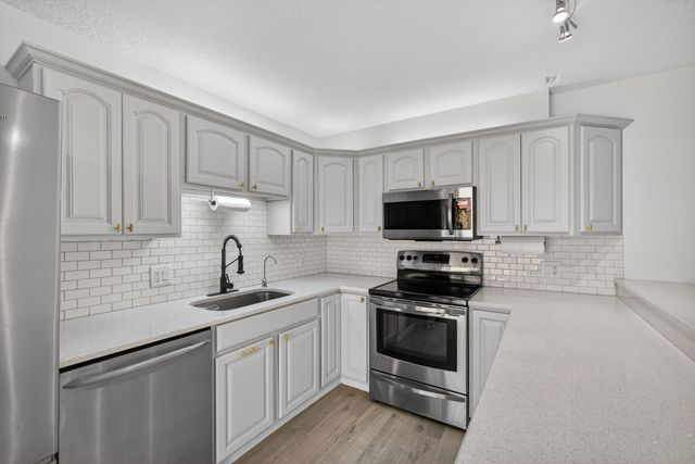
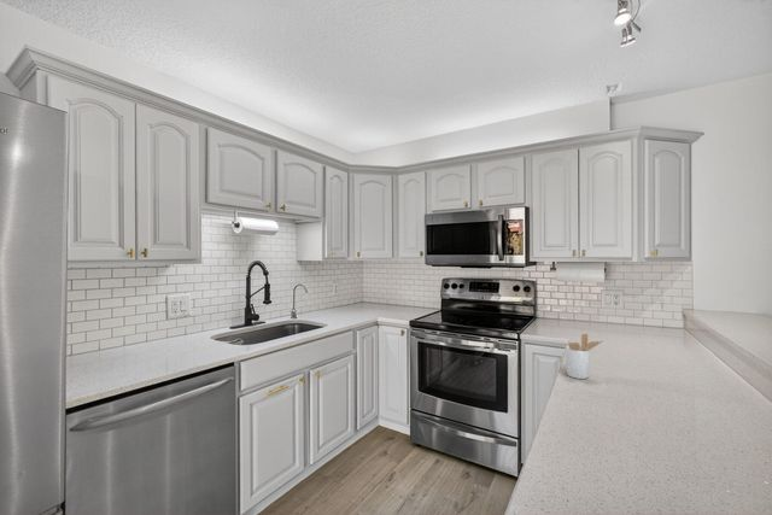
+ utensil holder (583, 356)
